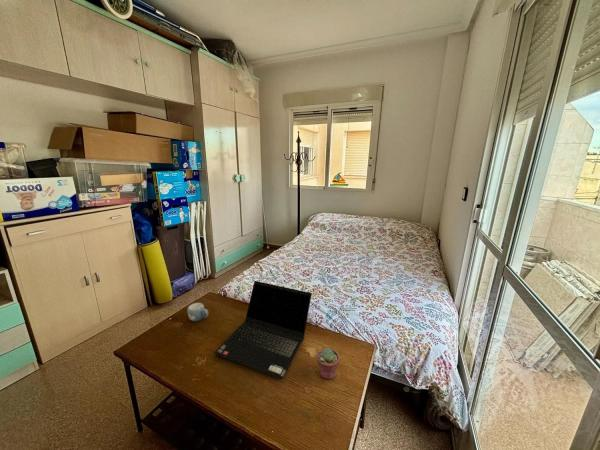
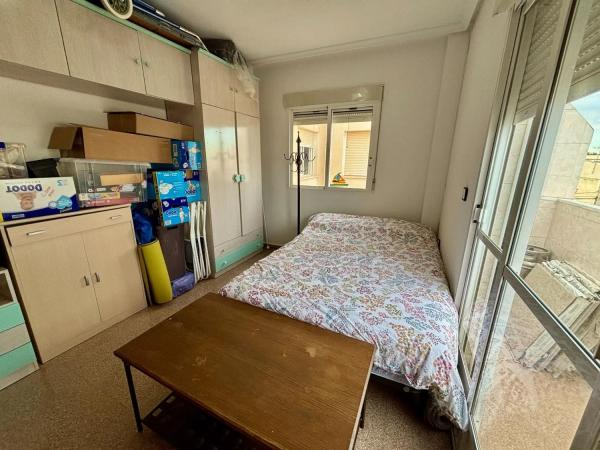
- mug (198, 313)
- laptop computer (266, 322)
- potted succulent (328, 361)
